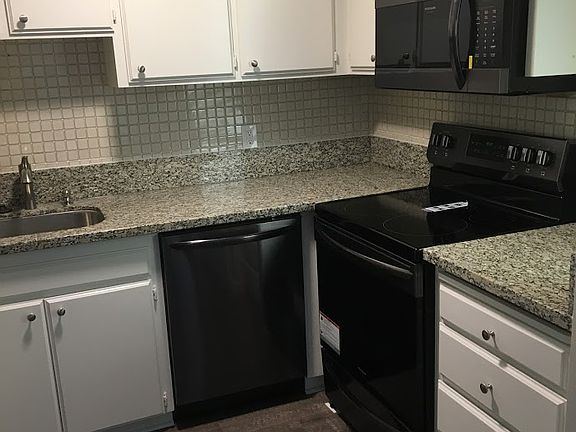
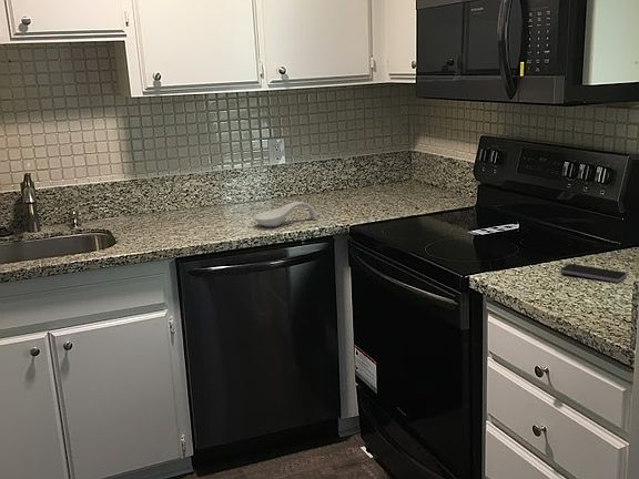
+ spoon rest (285, 213)
+ smartphone (592, 272)
